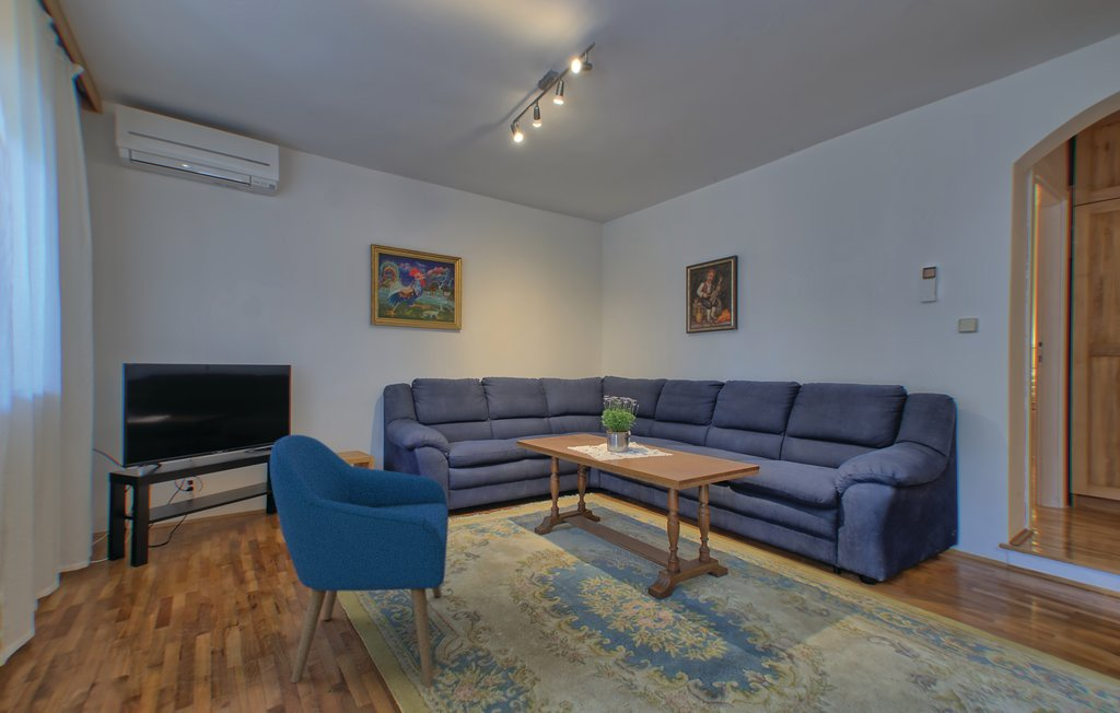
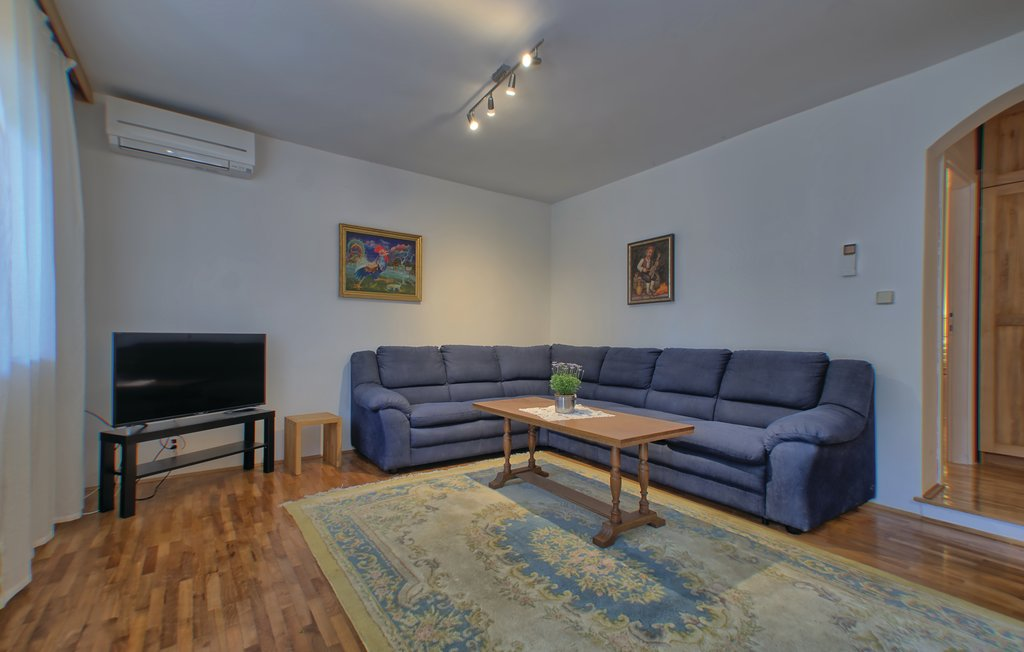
- armchair (364, 537)
